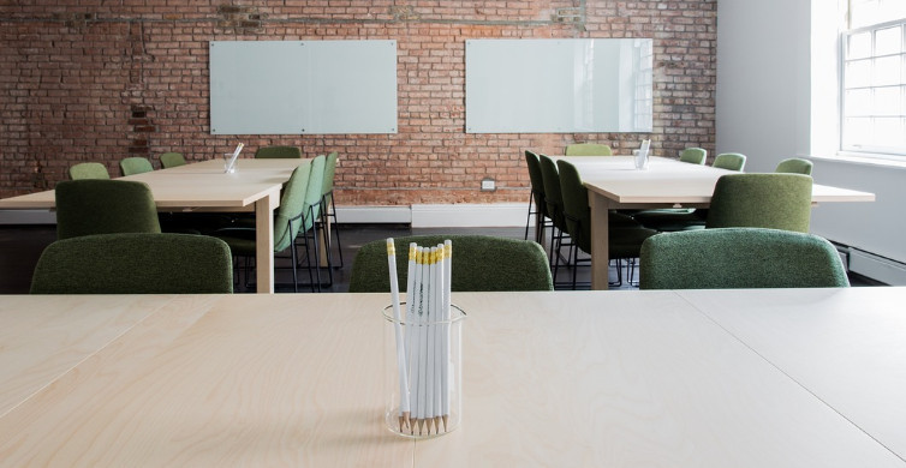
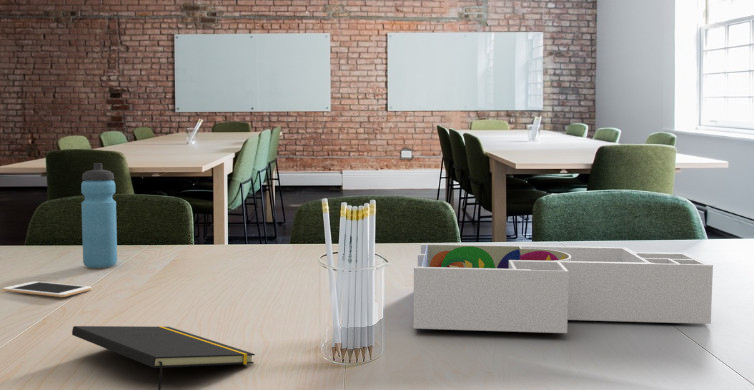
+ notepad (162, 344)
+ water bottle (99, 214)
+ desk organizer (556, 284)
+ cell phone (47, 288)
